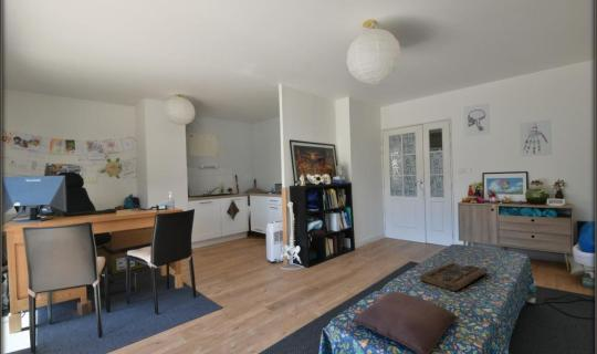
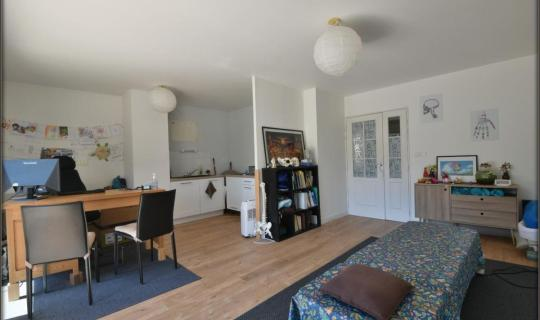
- decorative tray (453, 273)
